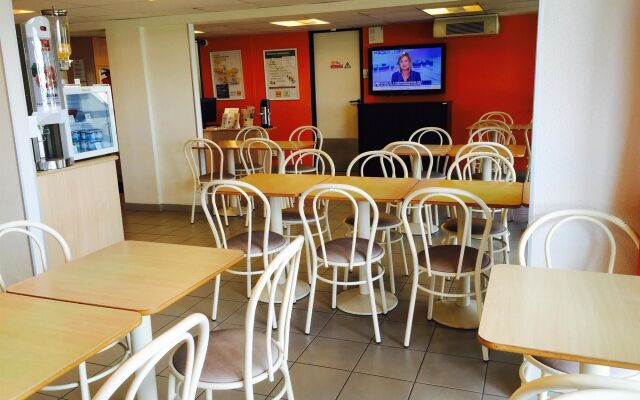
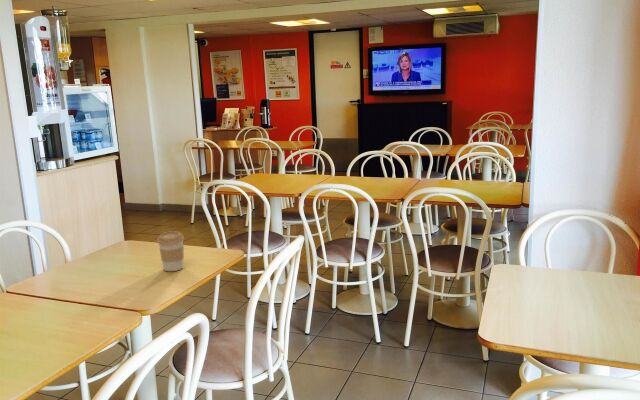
+ coffee cup (171, 251)
